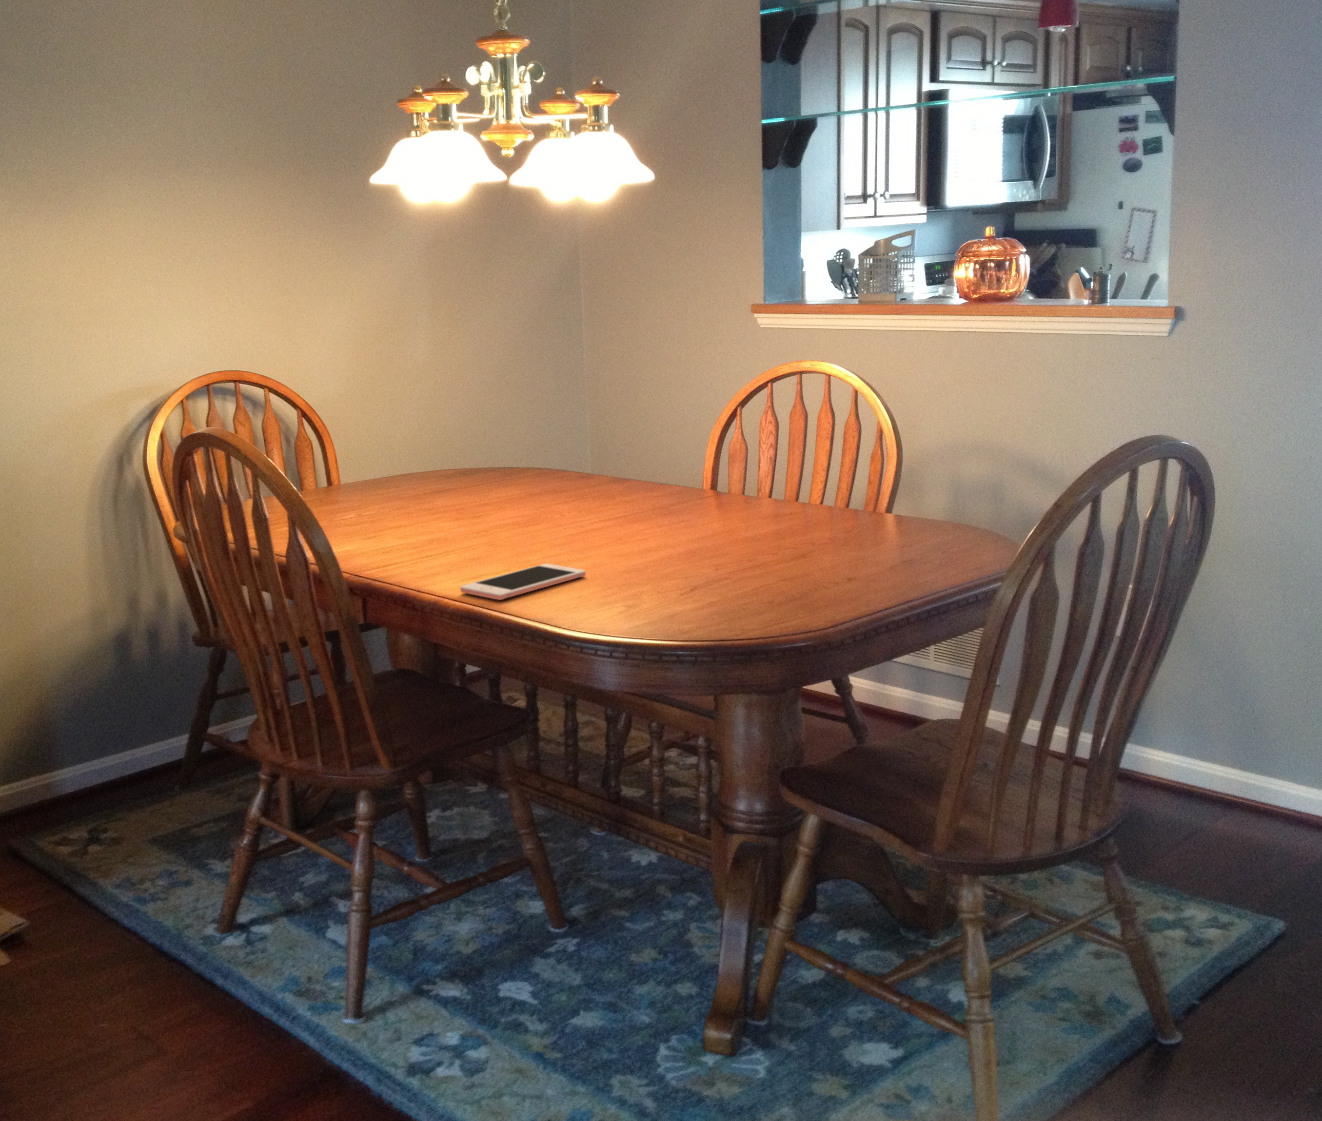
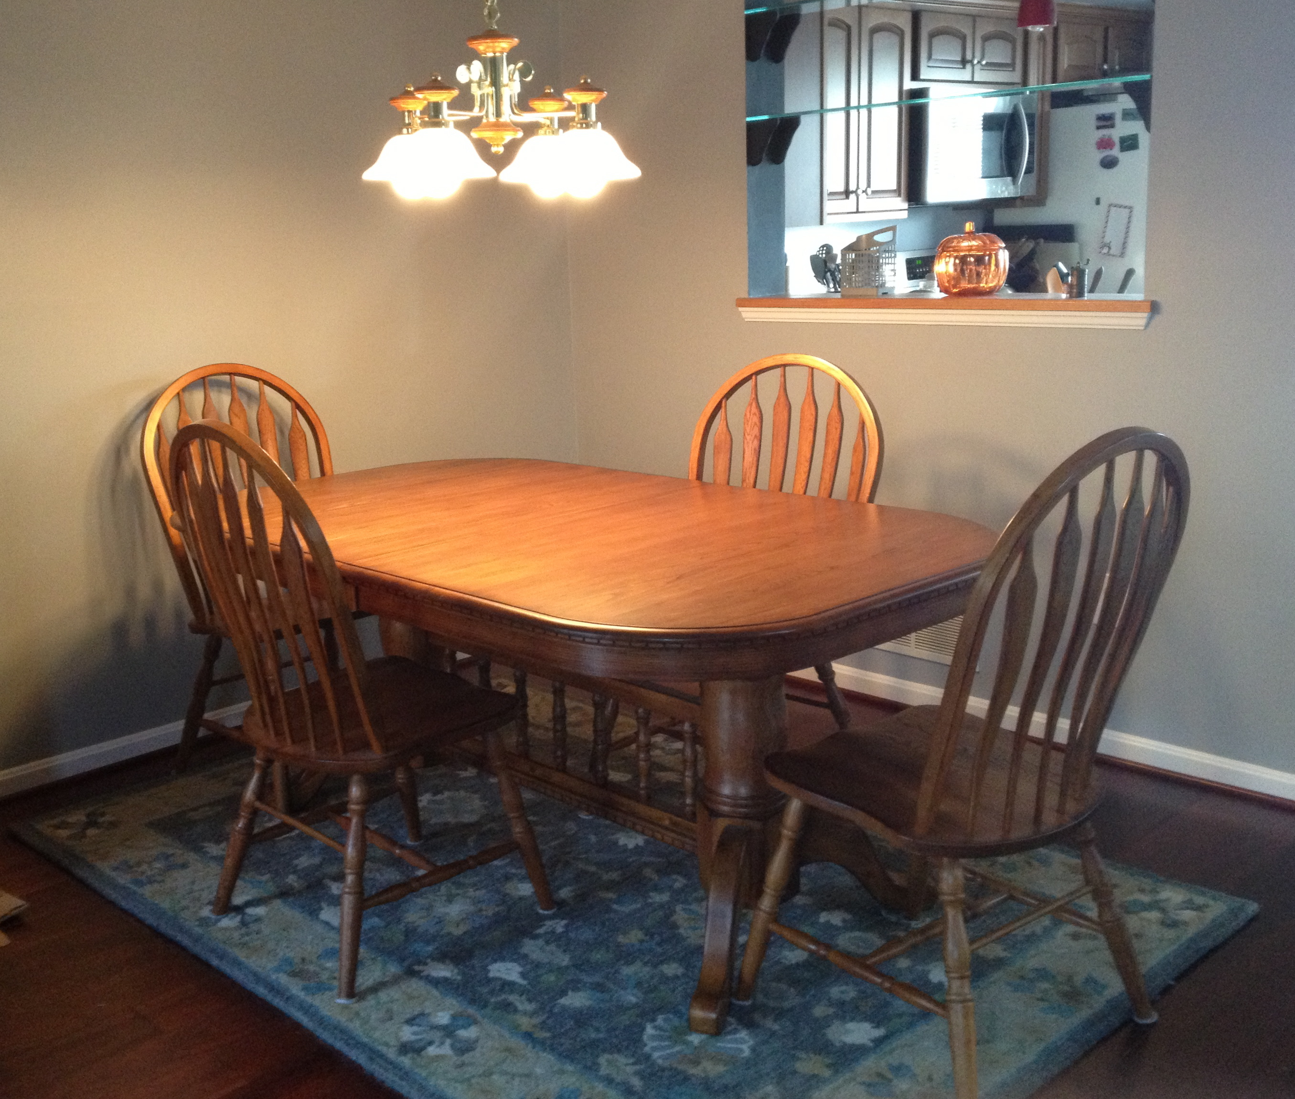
- cell phone (524, 581)
